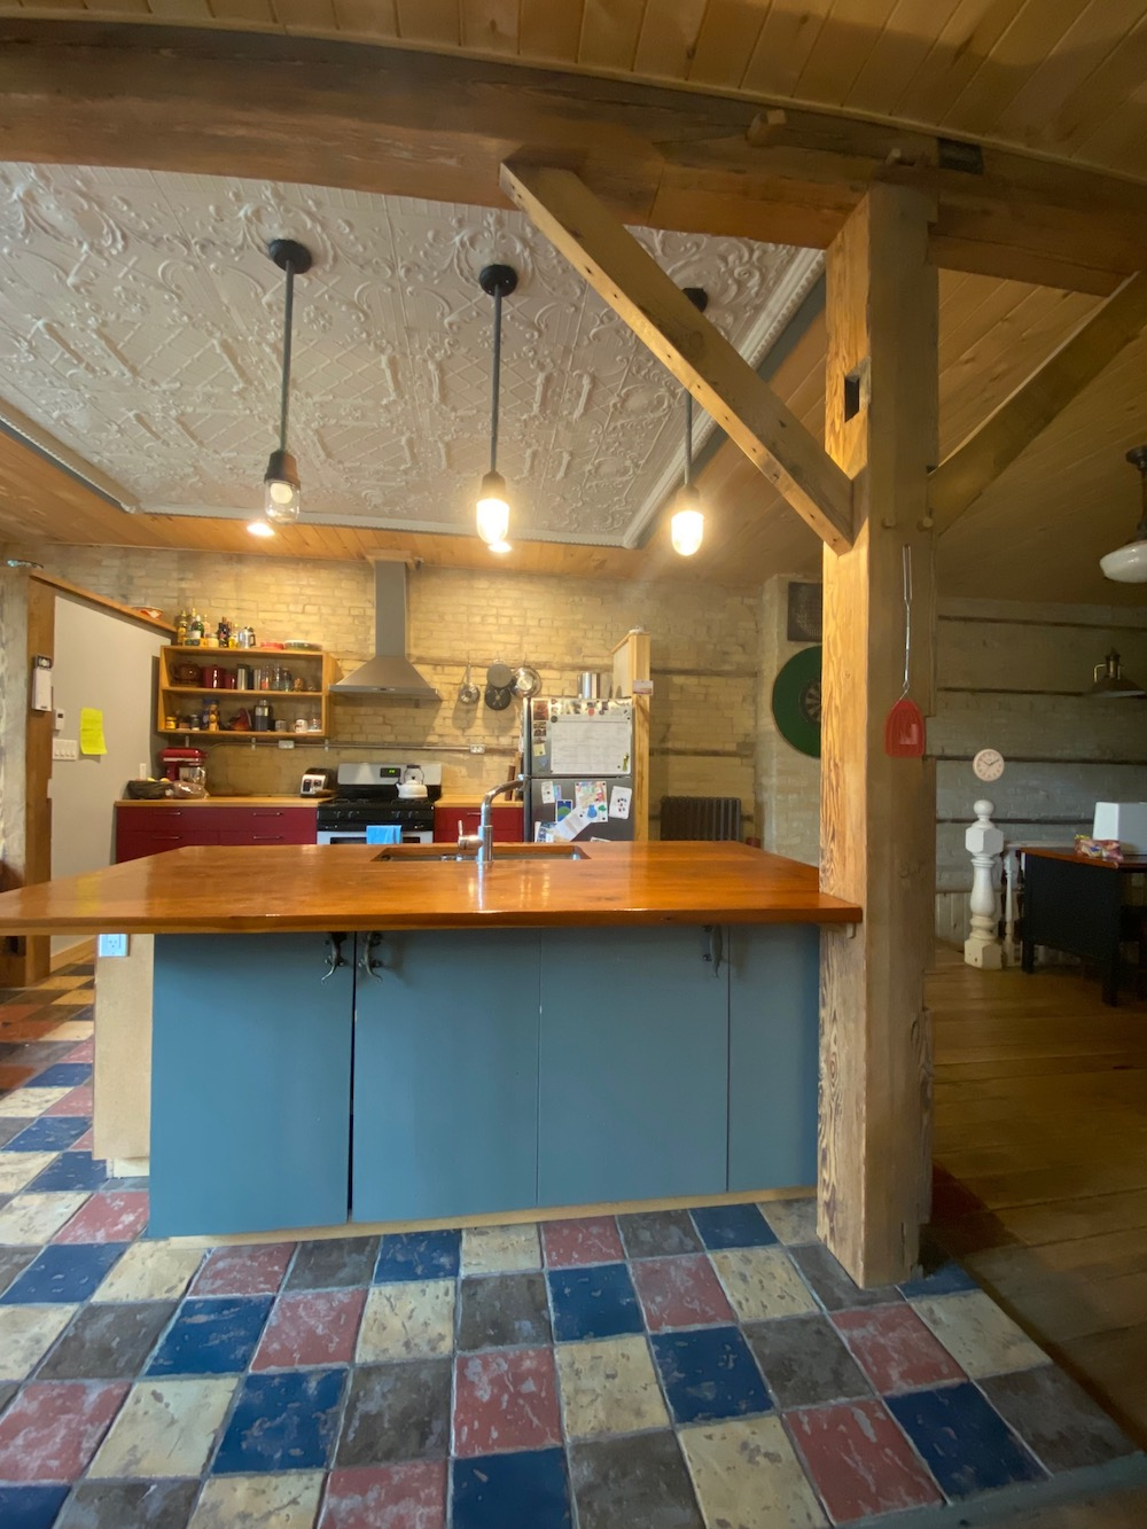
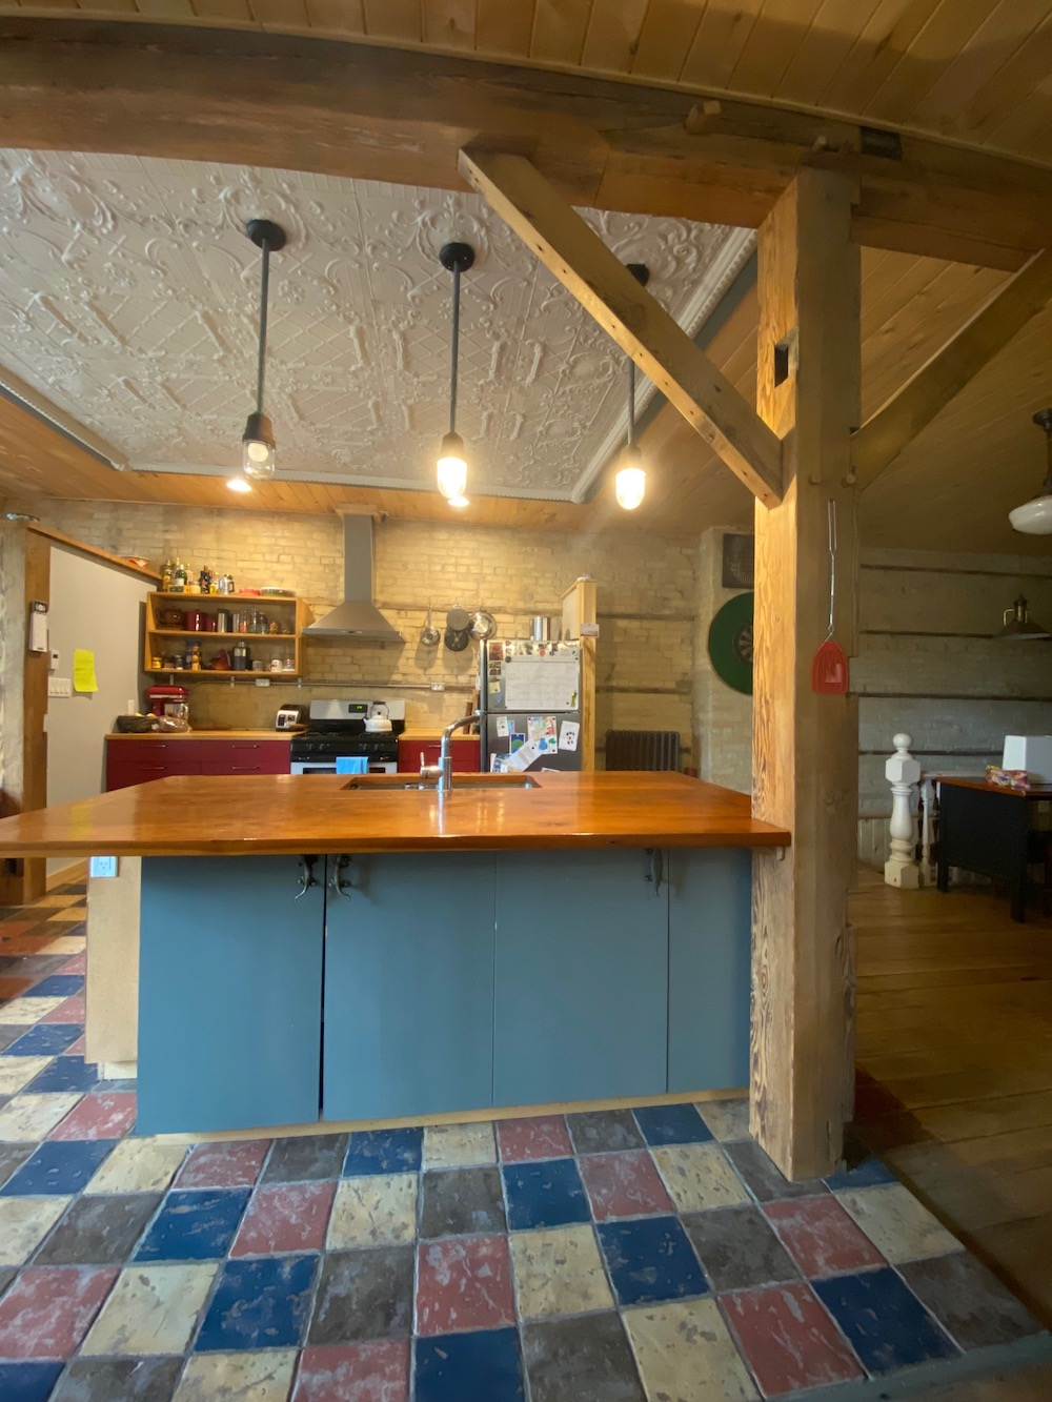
- wall clock (989, 765)
